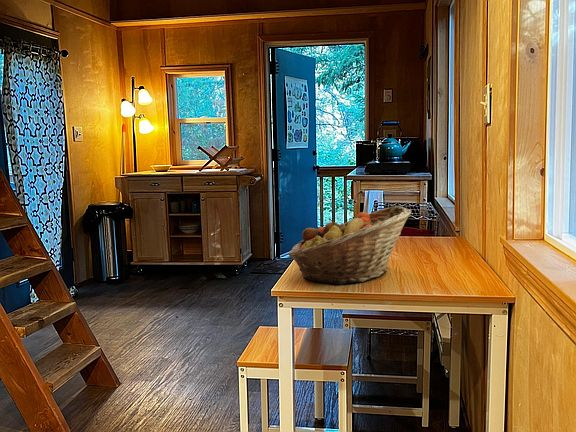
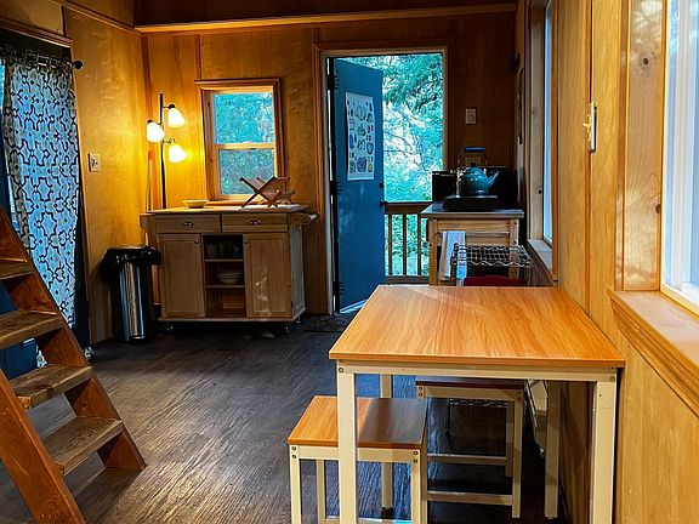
- fruit basket (349, 241)
